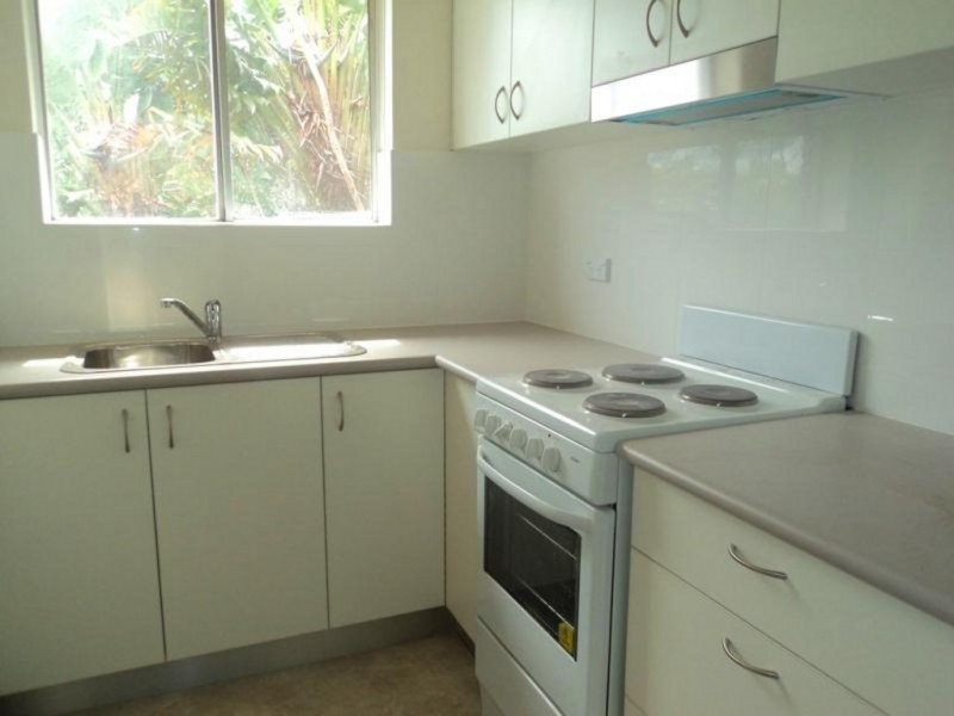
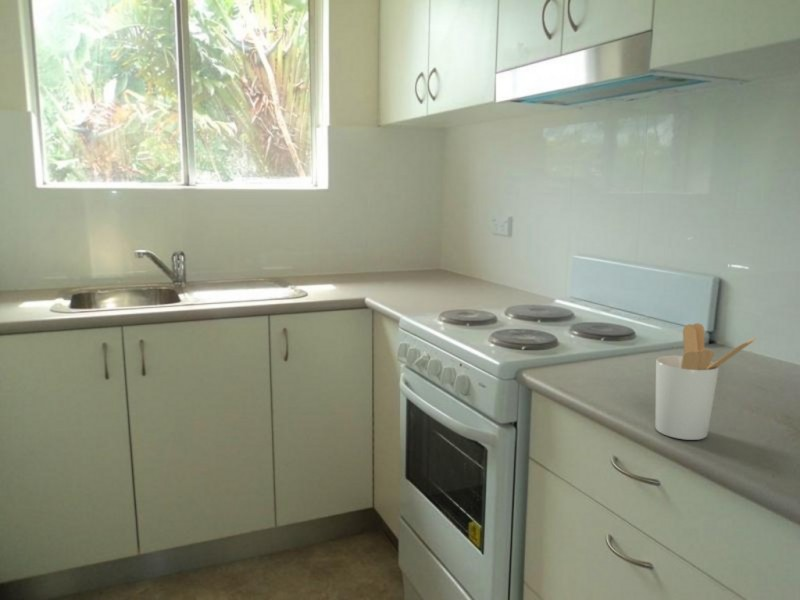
+ utensil holder (702, 382)
